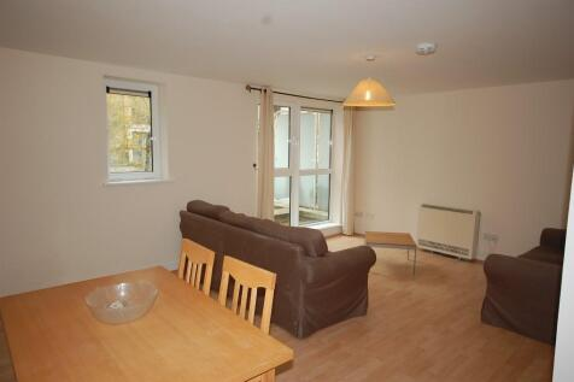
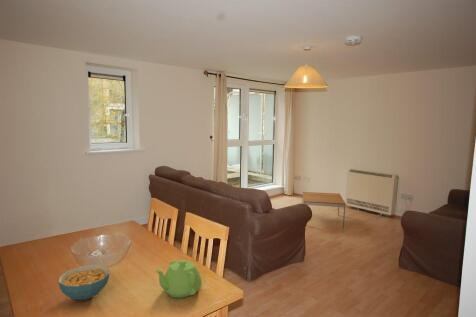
+ teapot (177, 276)
+ cereal bowl (85, 285)
